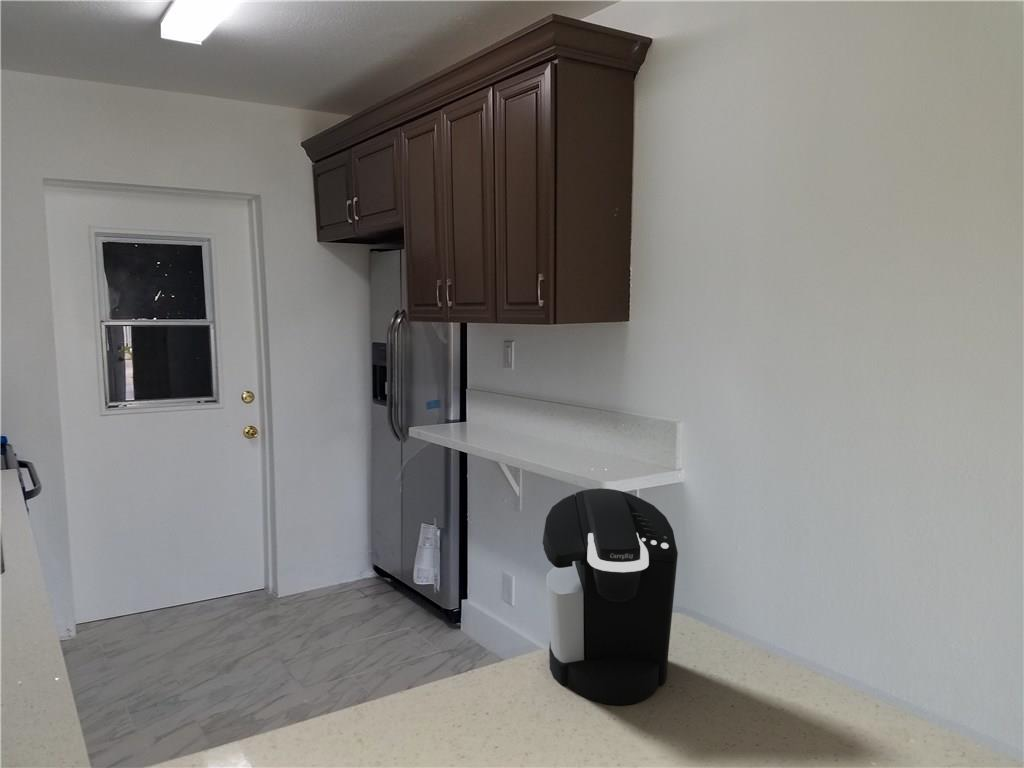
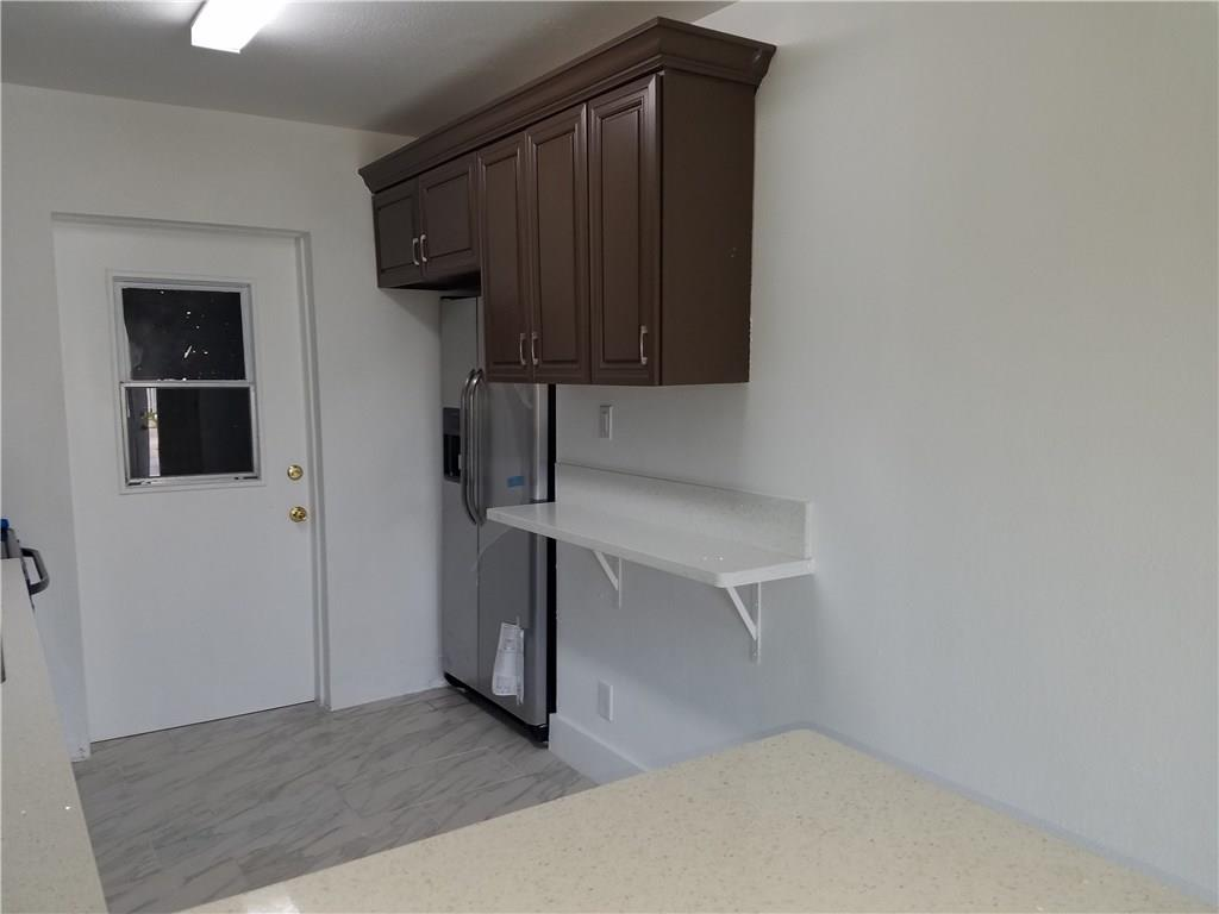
- coffee maker (609, 587)
